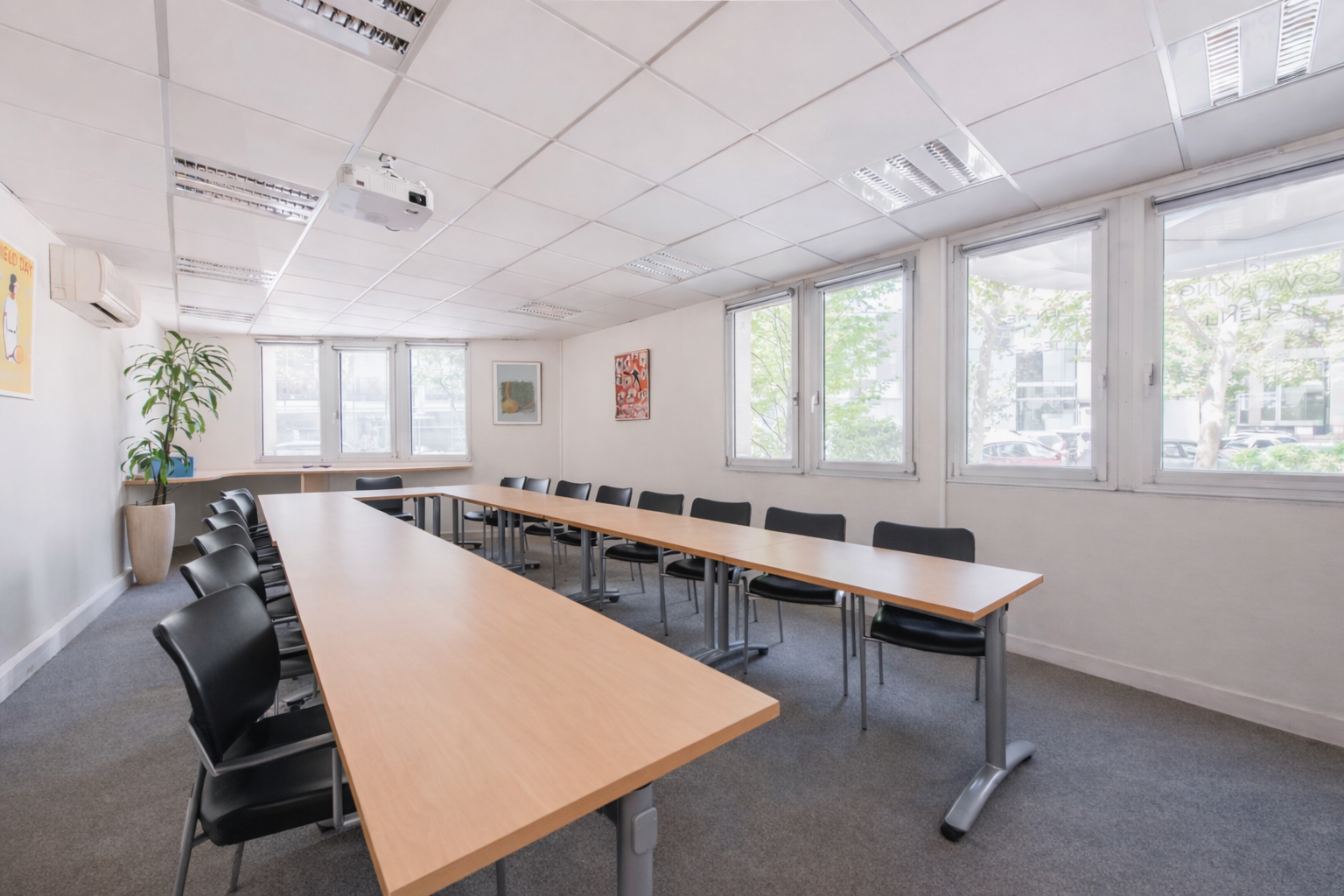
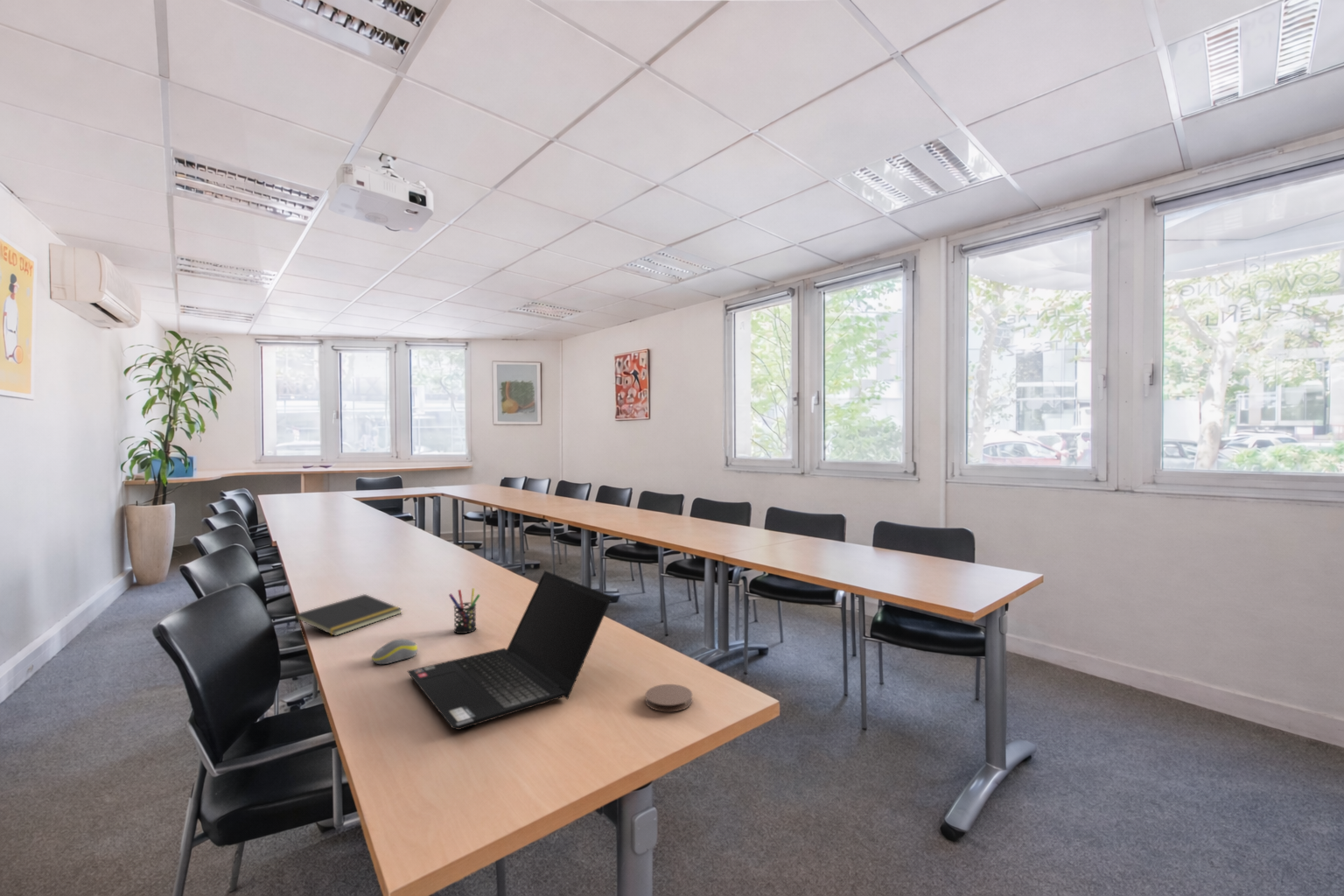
+ coaster (668, 696)
+ notepad (351, 613)
+ pen holder (466, 609)
+ laptop computer (511, 640)
+ computer mouse (395, 649)
